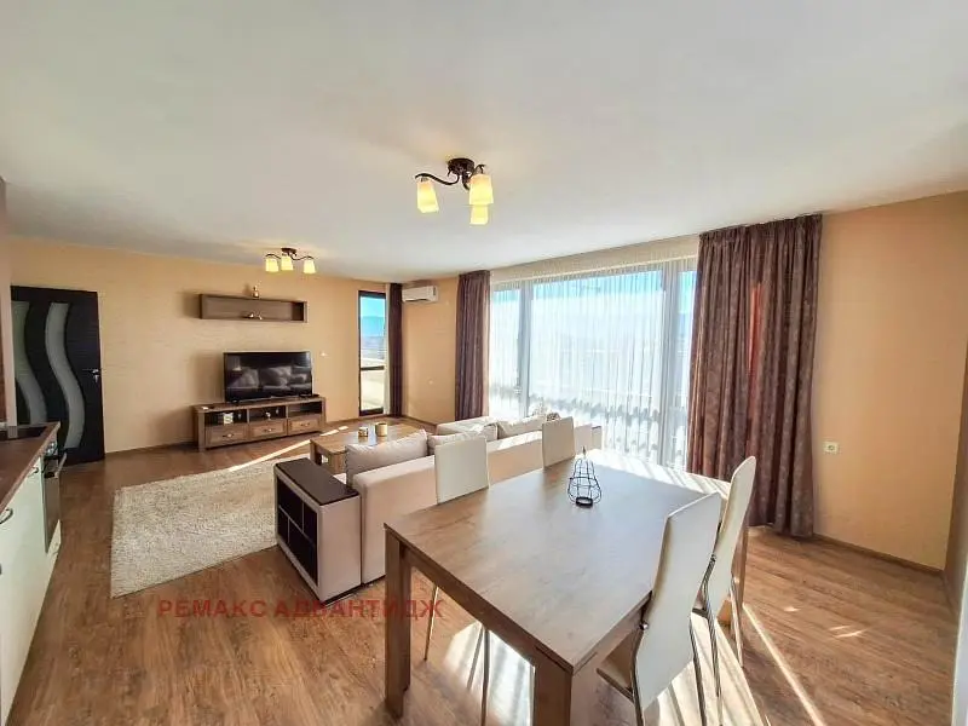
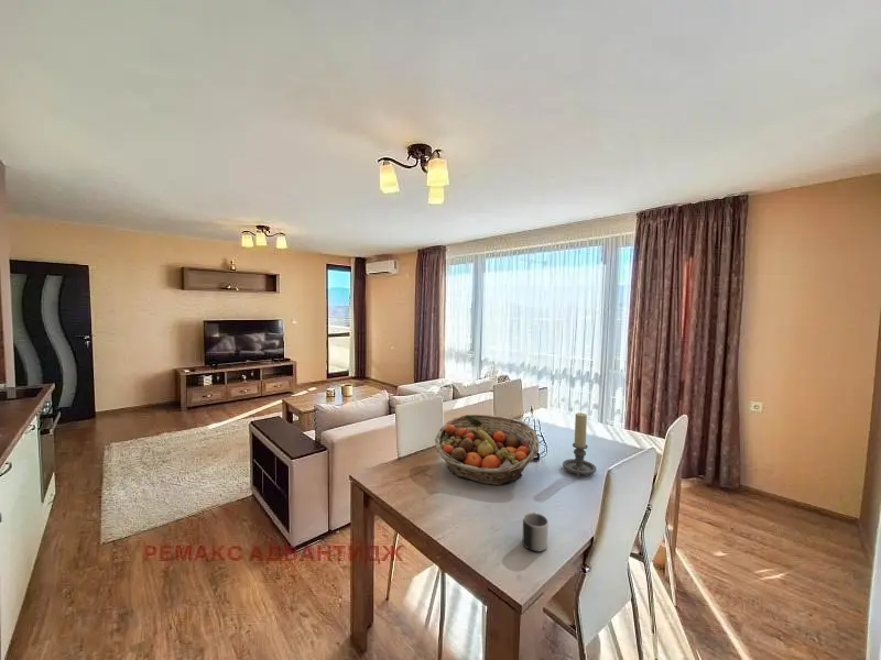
+ candle holder (579, 442)
+ mug (535, 528)
+ fruit basket (485, 447)
